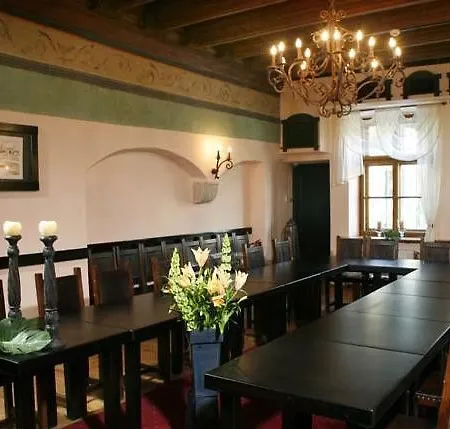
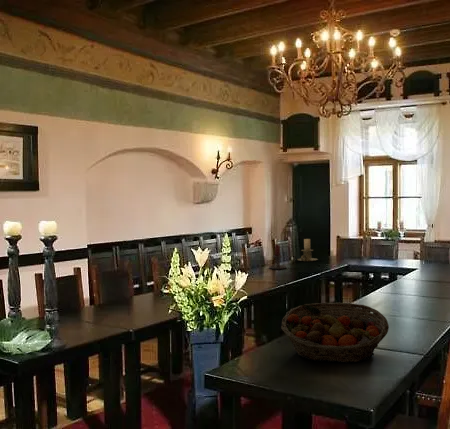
+ fruit basket (334, 331)
+ candle holder (307, 249)
+ candle holder (277, 256)
